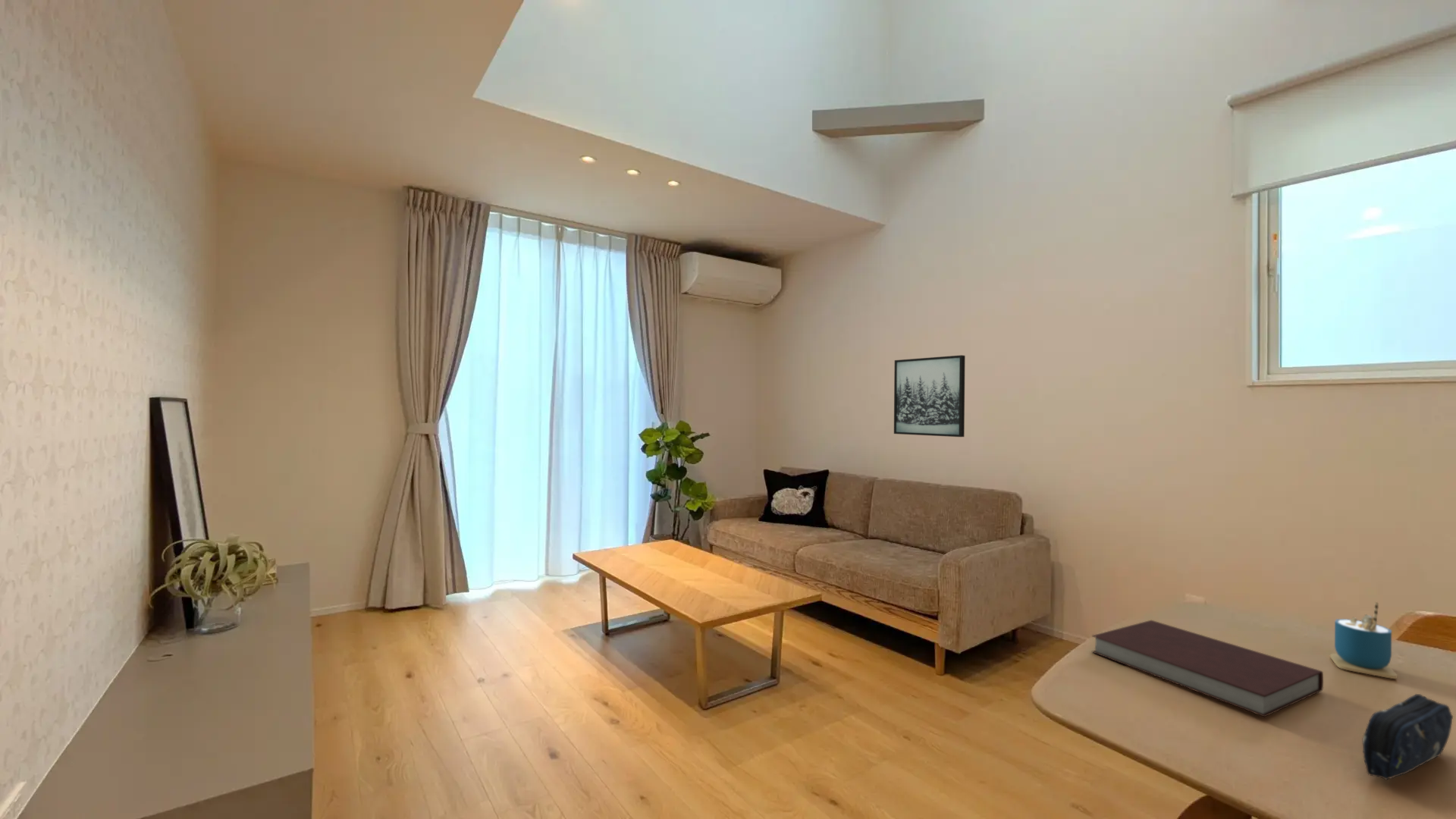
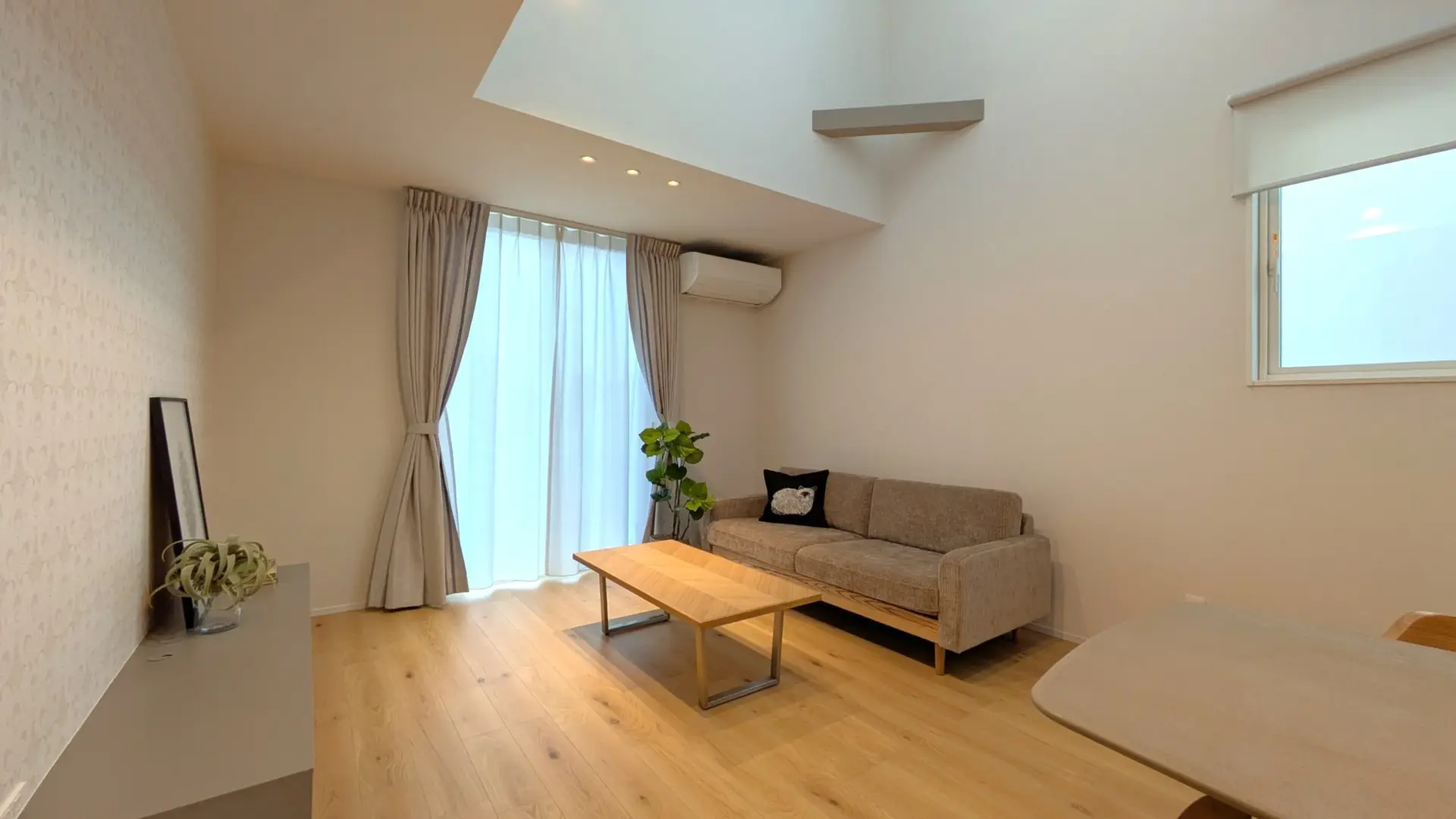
- wall art (927, 397)
- notebook (1199, 661)
- pencil case (1407, 736)
- cup (1362, 632)
